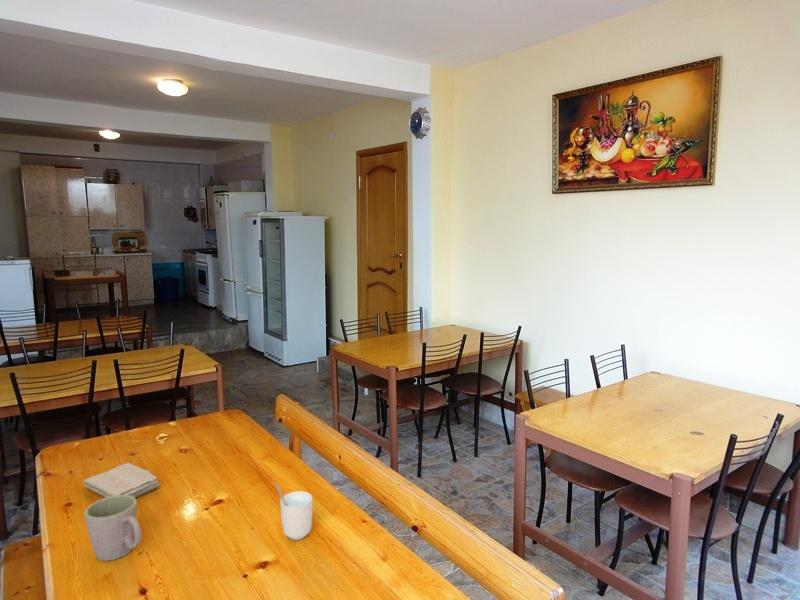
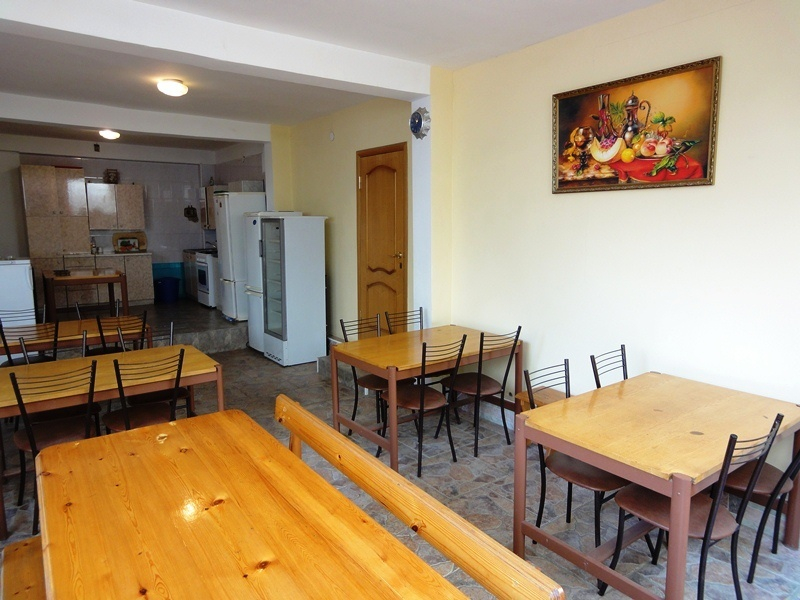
- washcloth (121, 481)
- cup (294, 509)
- mug (118, 530)
